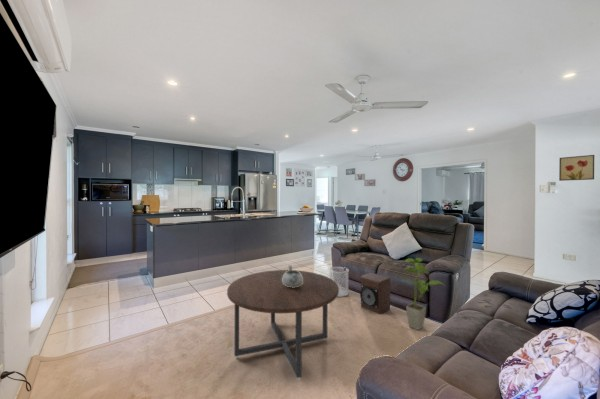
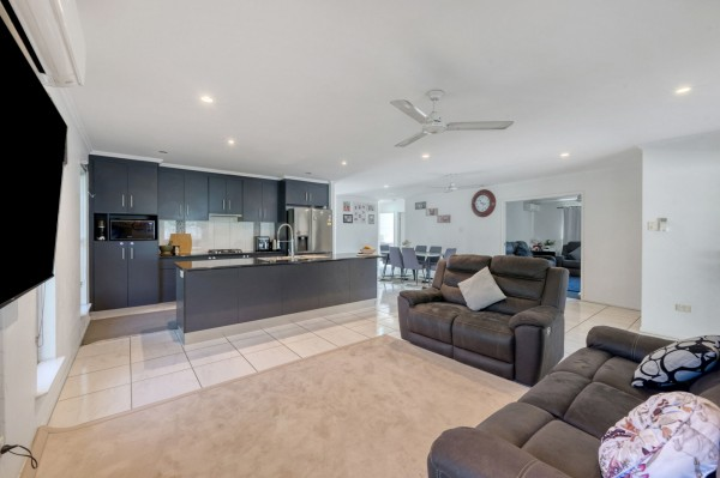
- coffee table (283, 312)
- house plant (420, 294)
- decorative bowl (292, 277)
- speaker (373, 293)
- wall art (576, 168)
- wastebasket (338, 281)
